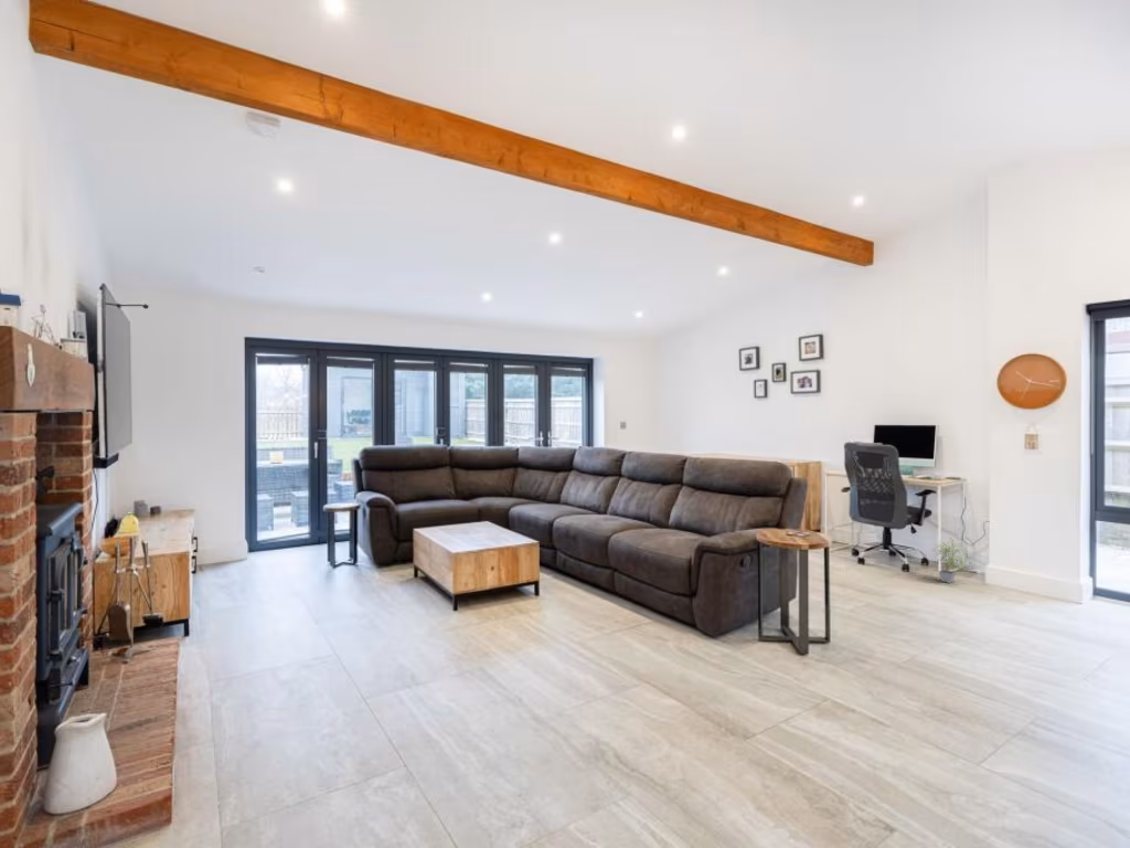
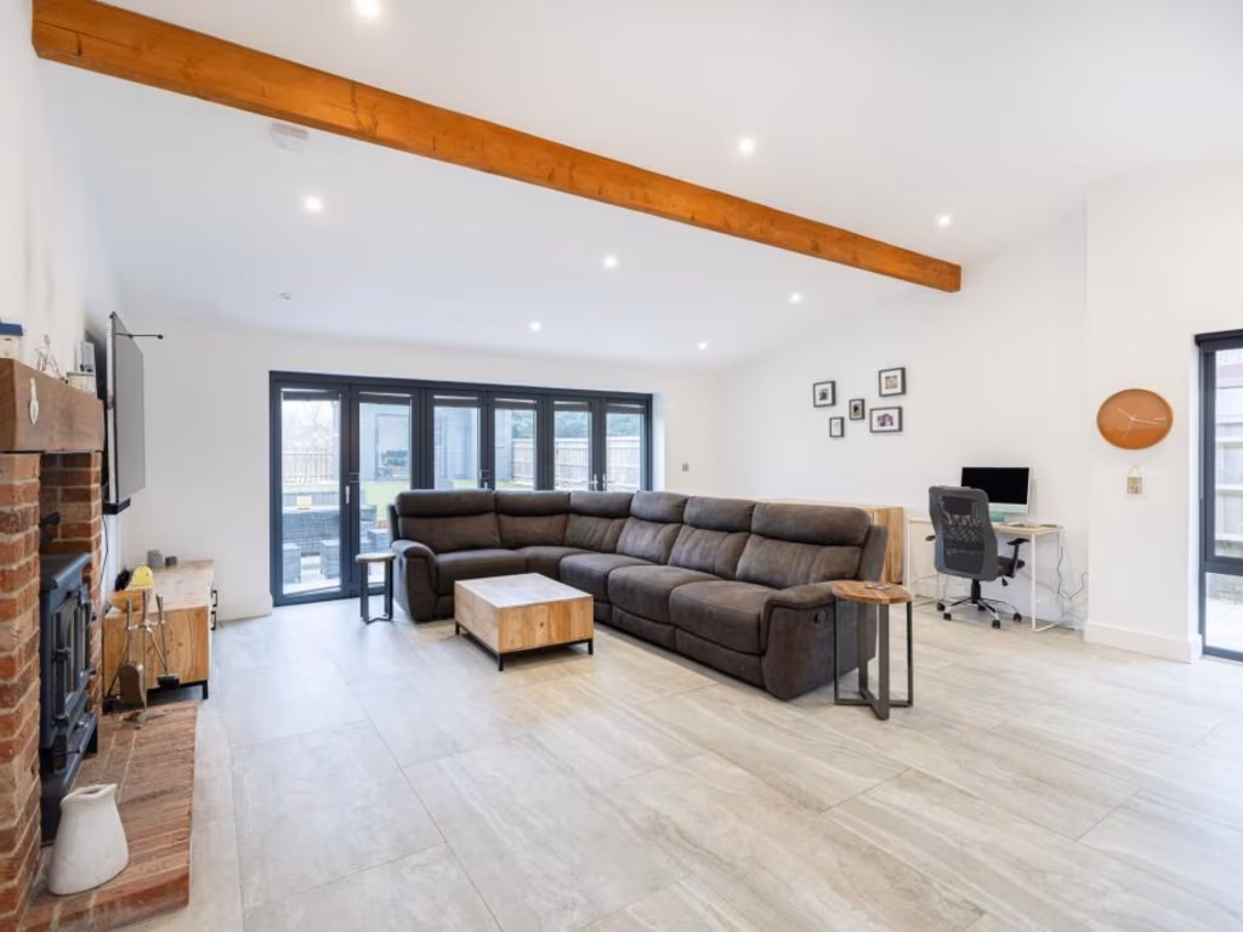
- potted plant (950, 559)
